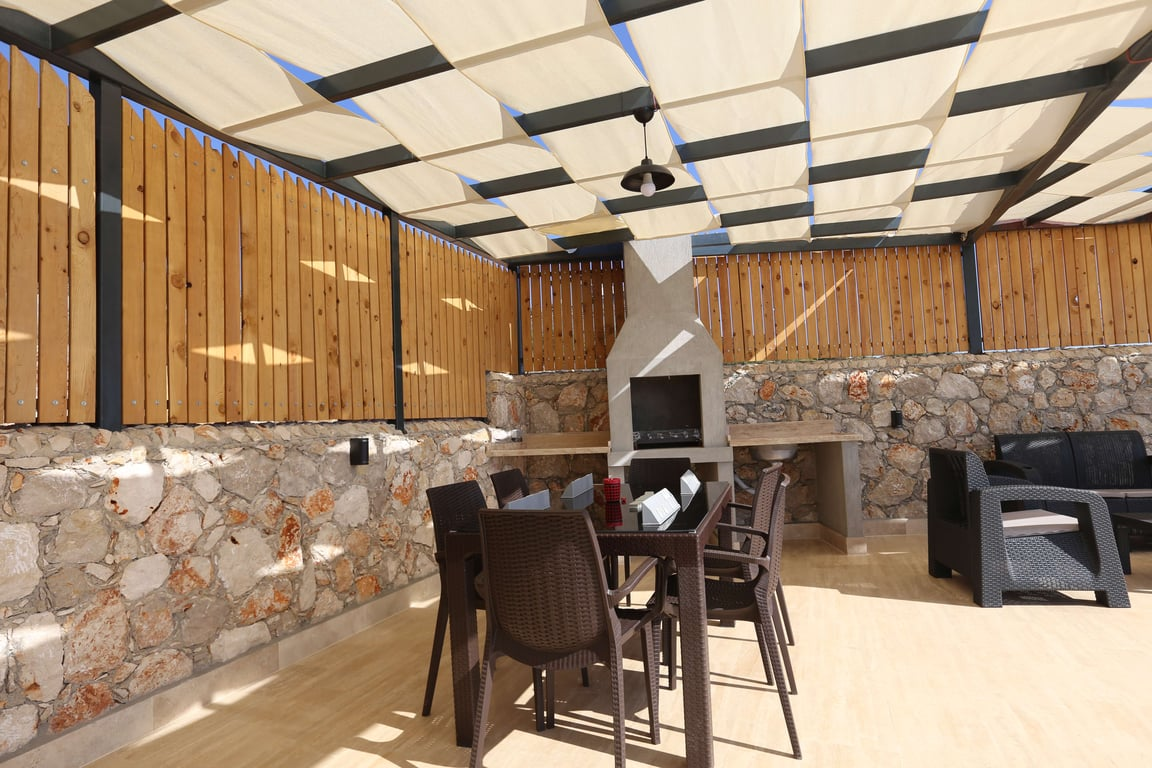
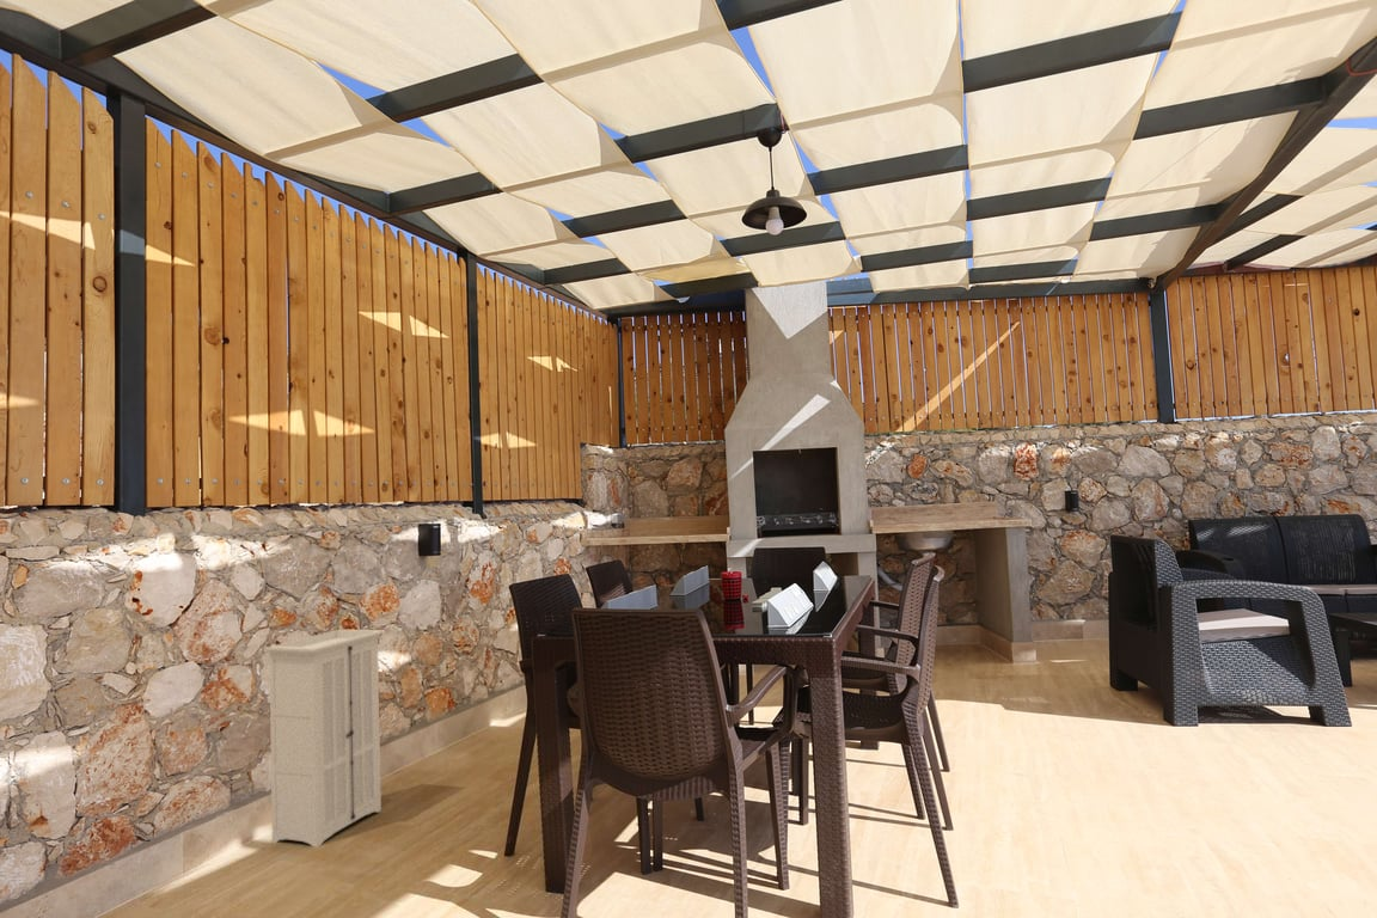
+ storage cabinet (329, 729)
